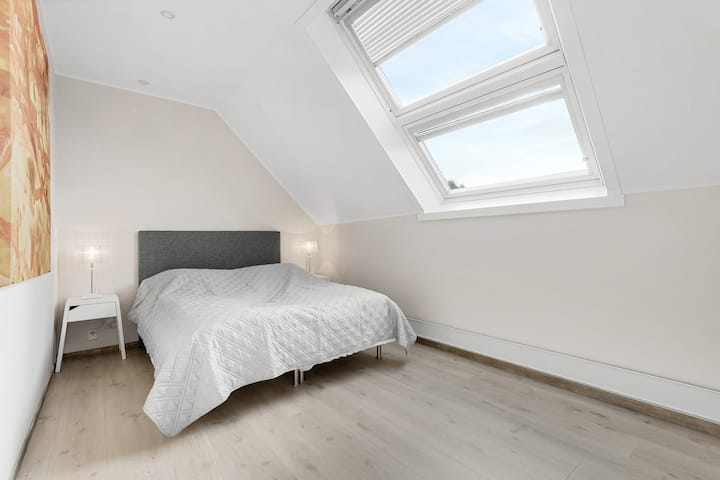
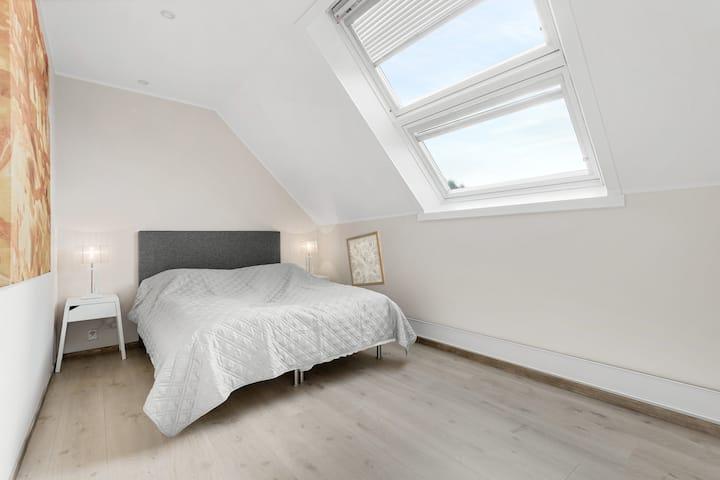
+ wall art (366, 259)
